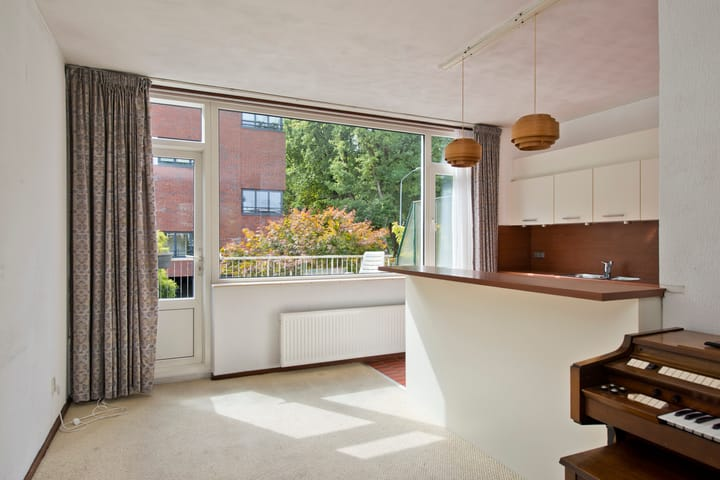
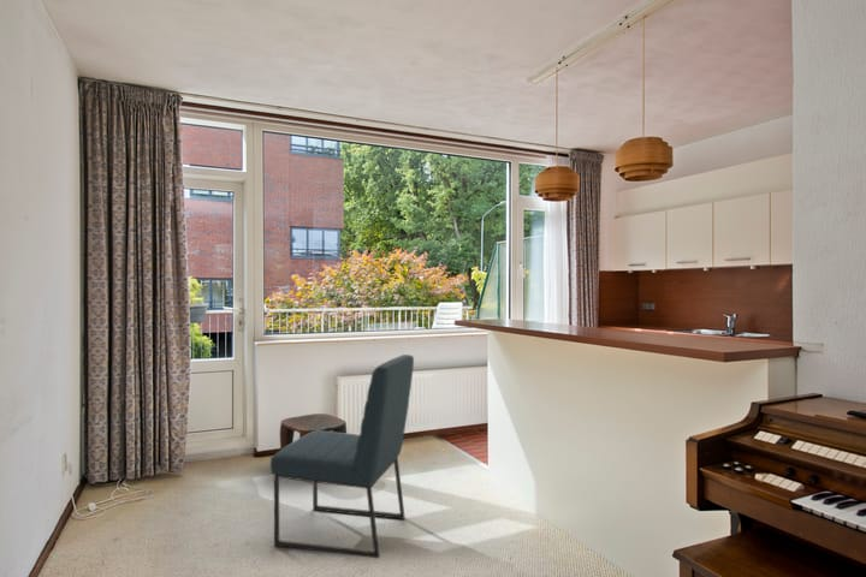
+ stool (308, 433)
+ chair (346, 444)
